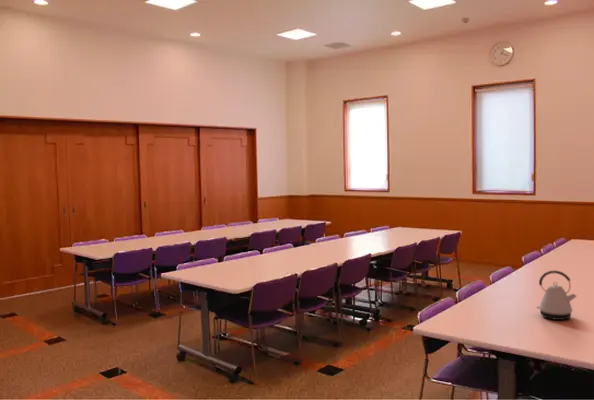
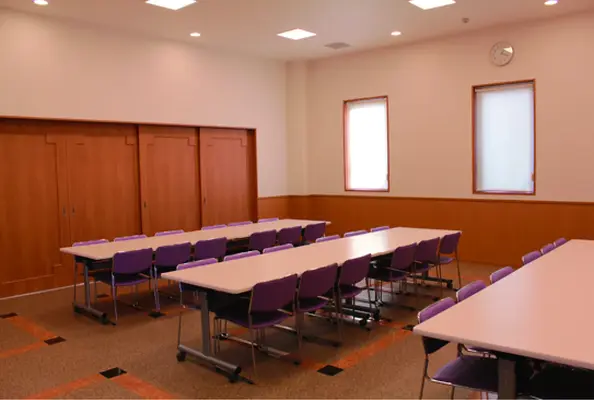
- kettle (556, 293)
